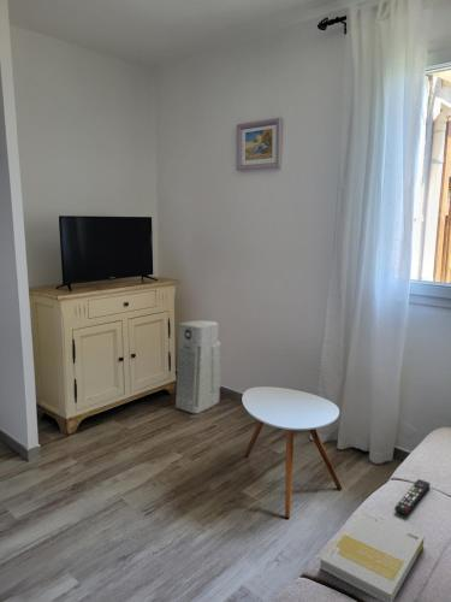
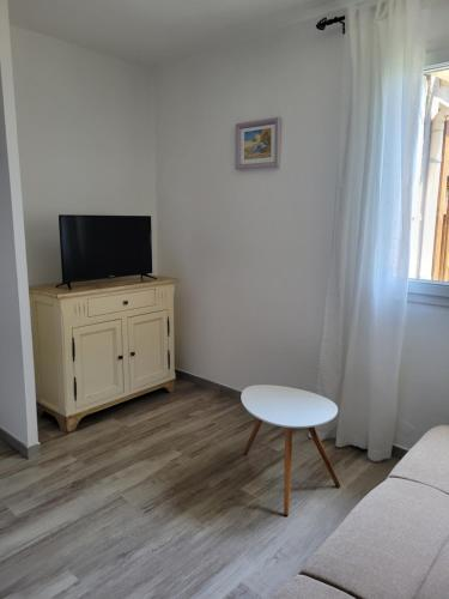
- remote control (413, 495)
- air purifier (200, 364)
- book (373, 551)
